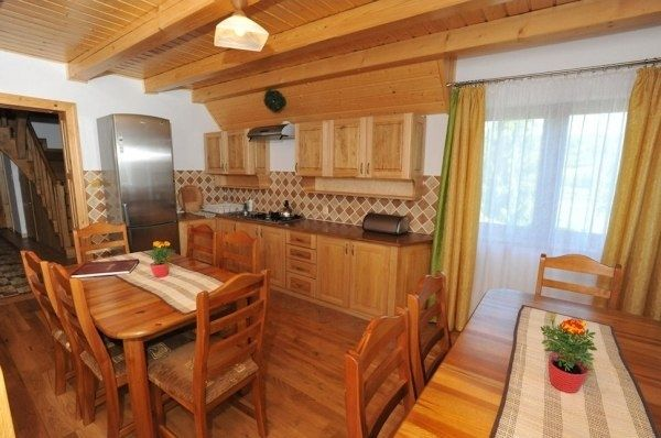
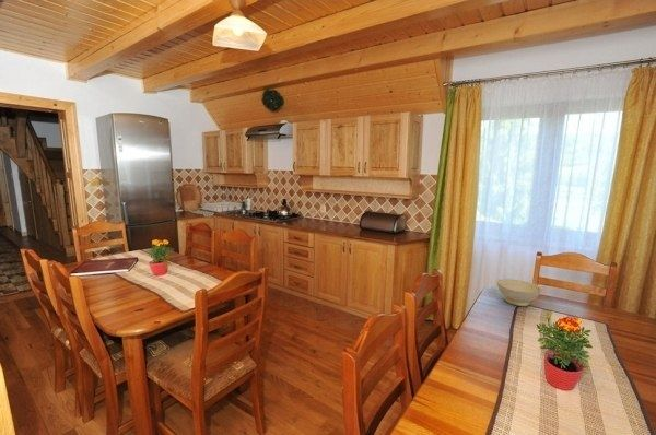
+ bowl (517, 293)
